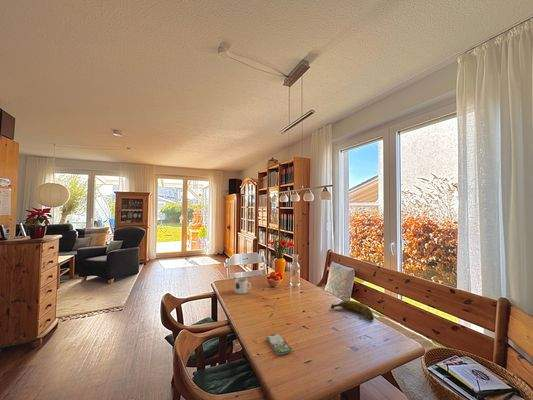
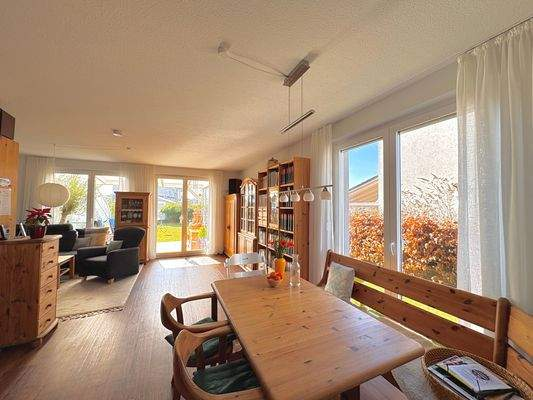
- mug (242, 285)
- banana (352, 309)
- smartphone (278, 343)
